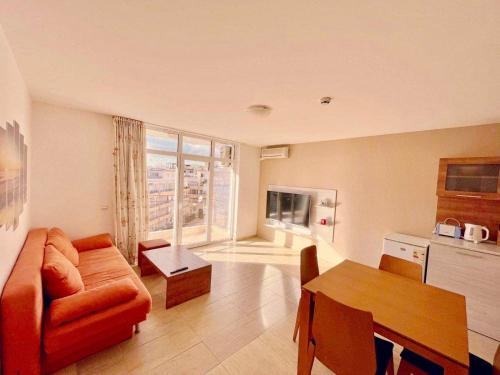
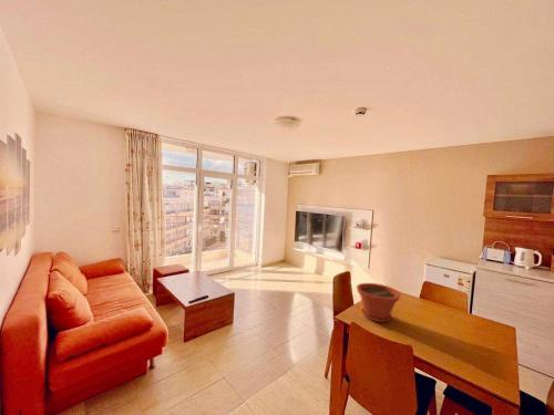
+ plant pot (377, 303)
